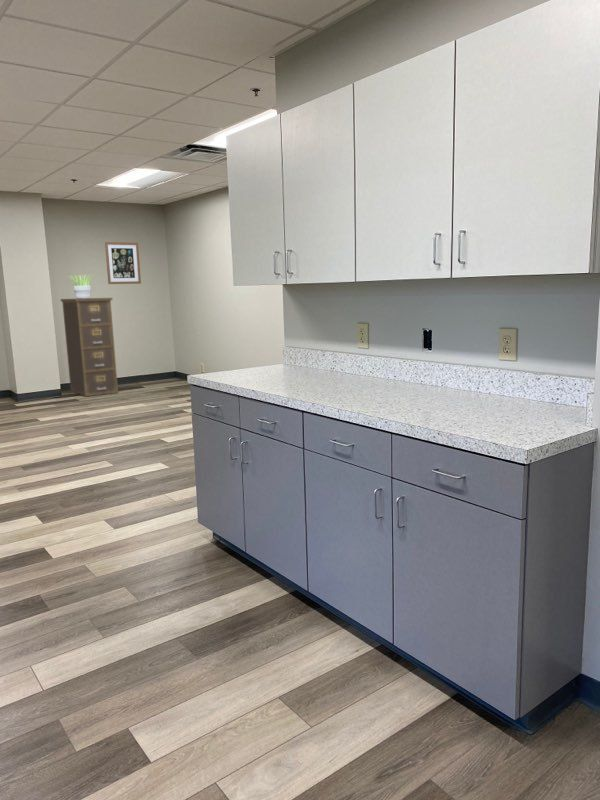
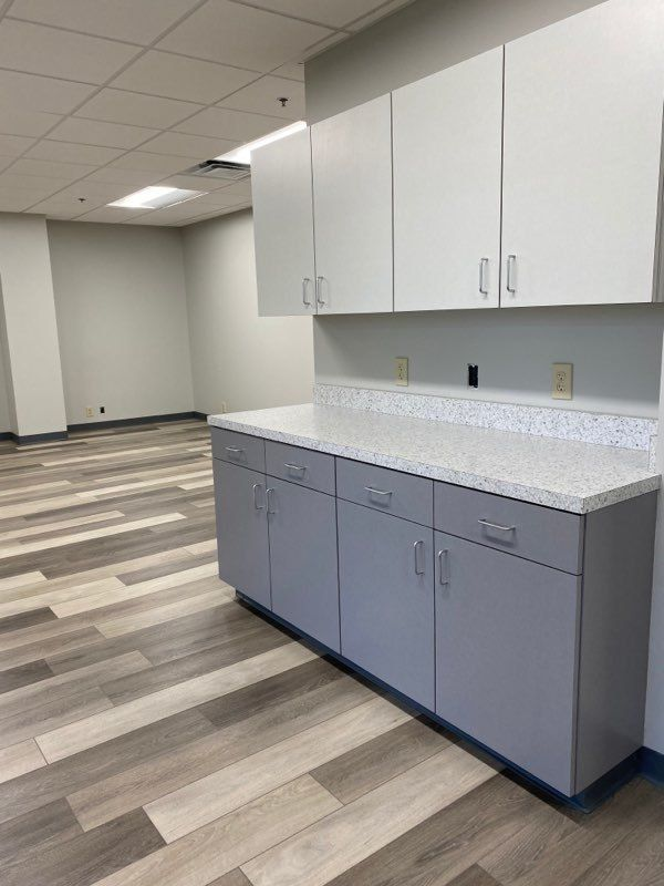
- filing cabinet (90, 345)
- wall art (123, 263)
- potted plant (81, 286)
